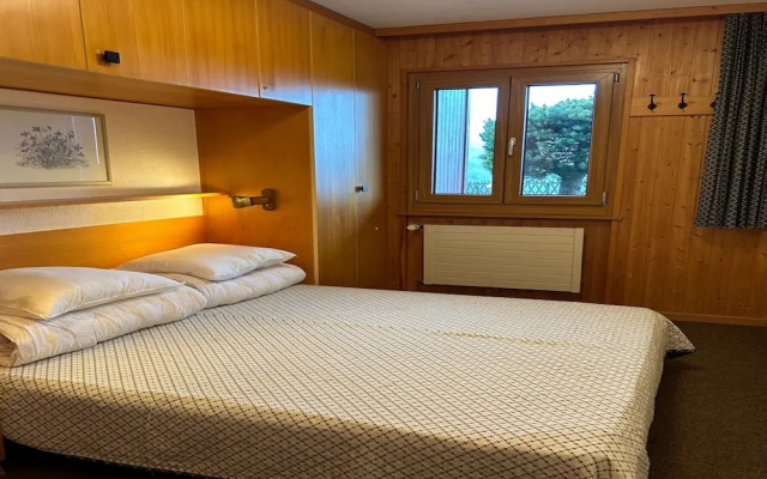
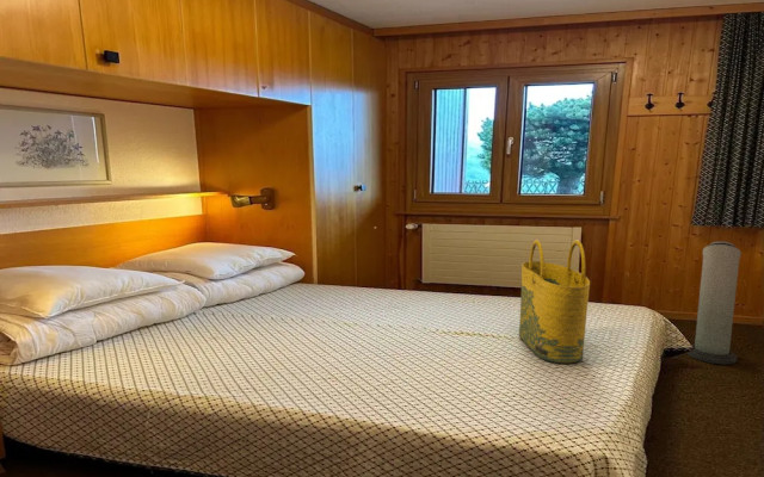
+ tote bag (553, 293)
+ air purifier (716, 299)
